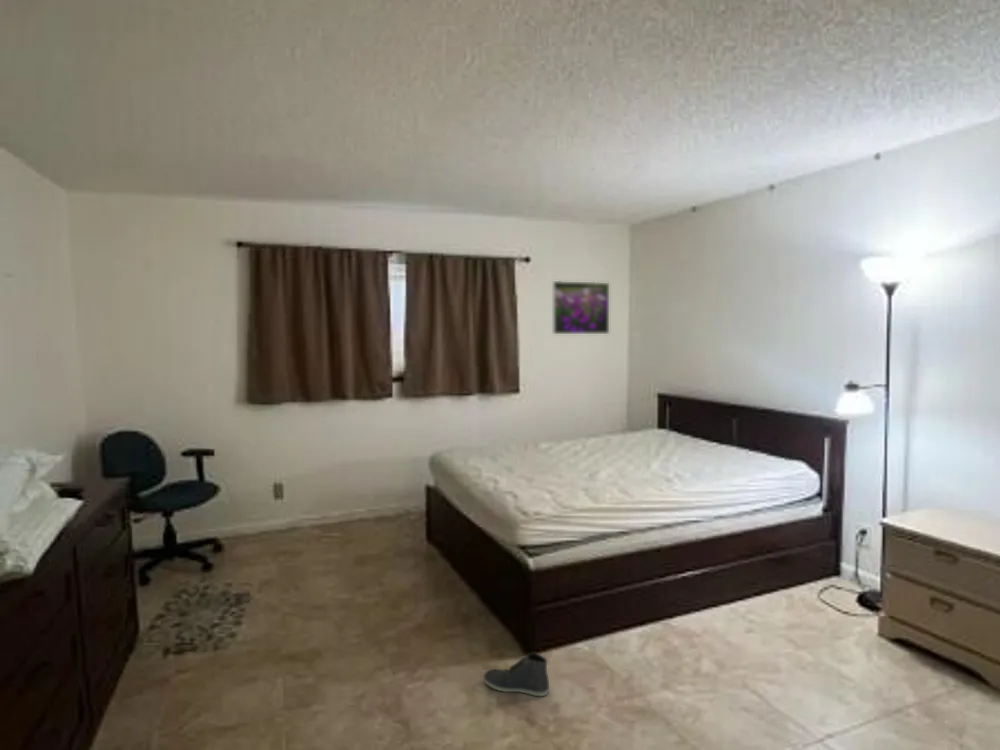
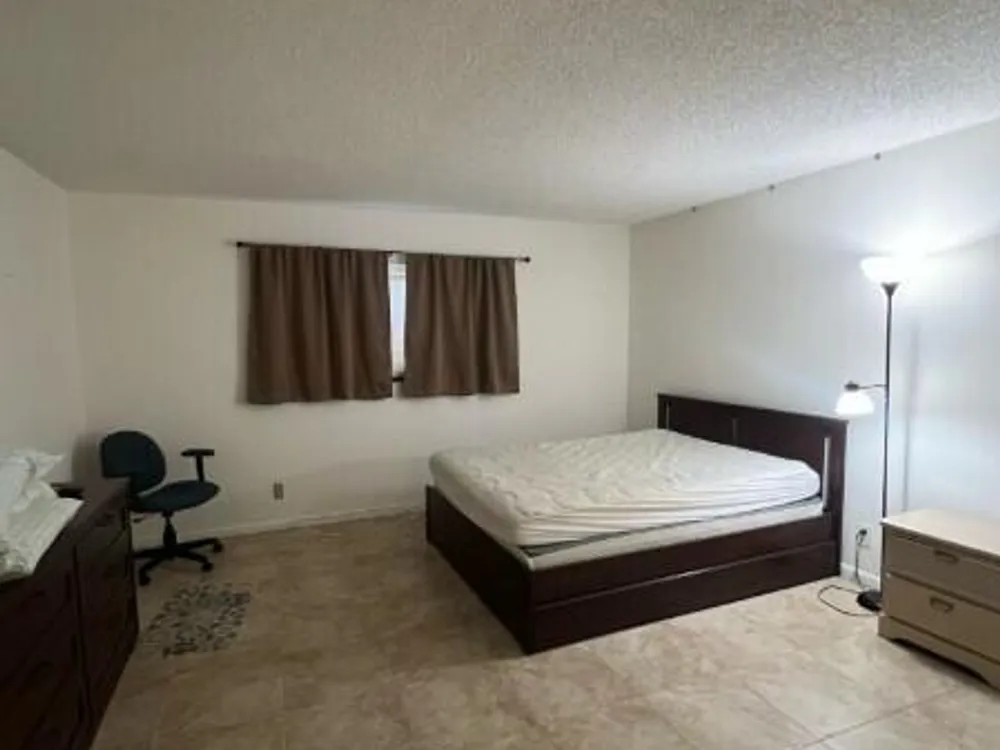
- sneaker (516, 669)
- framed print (581, 308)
